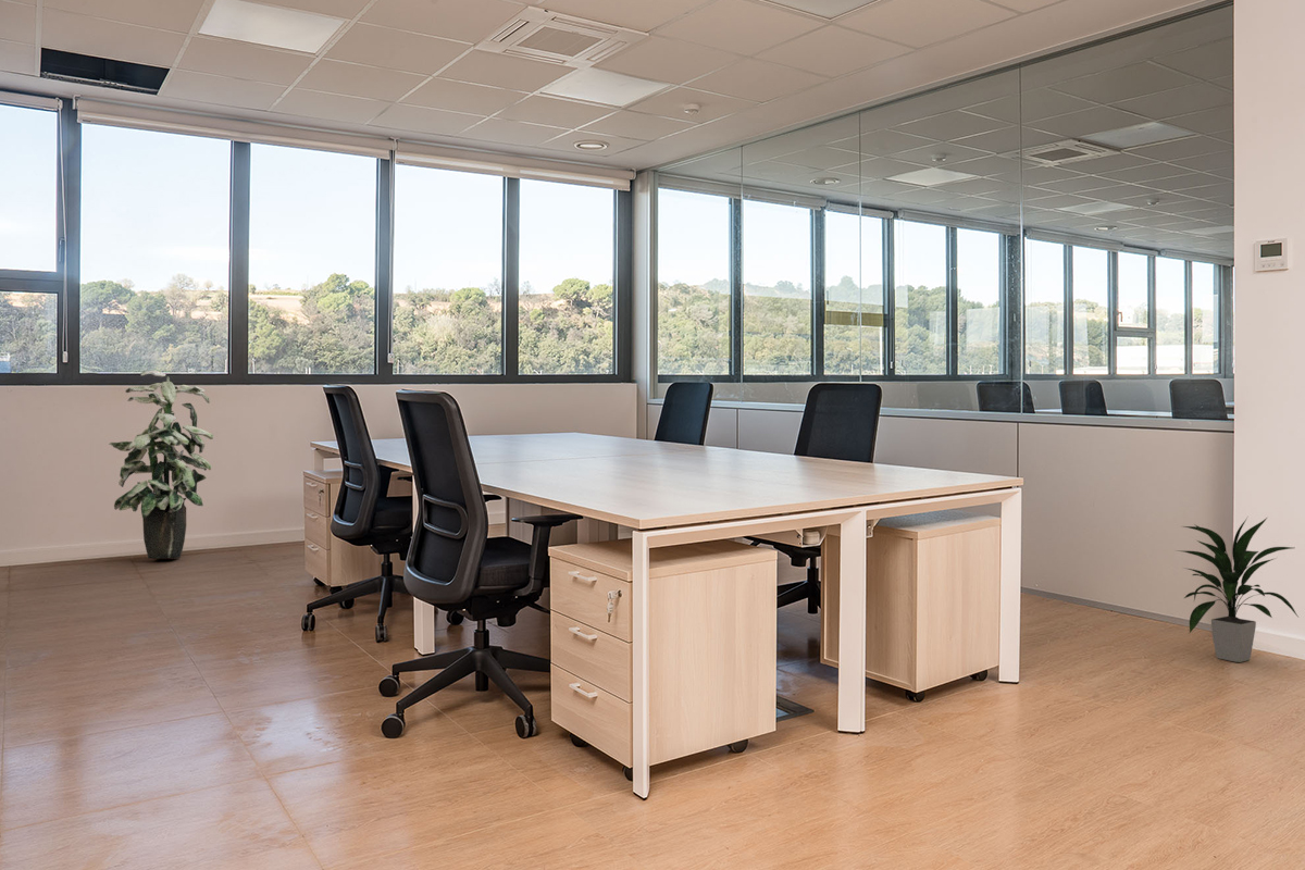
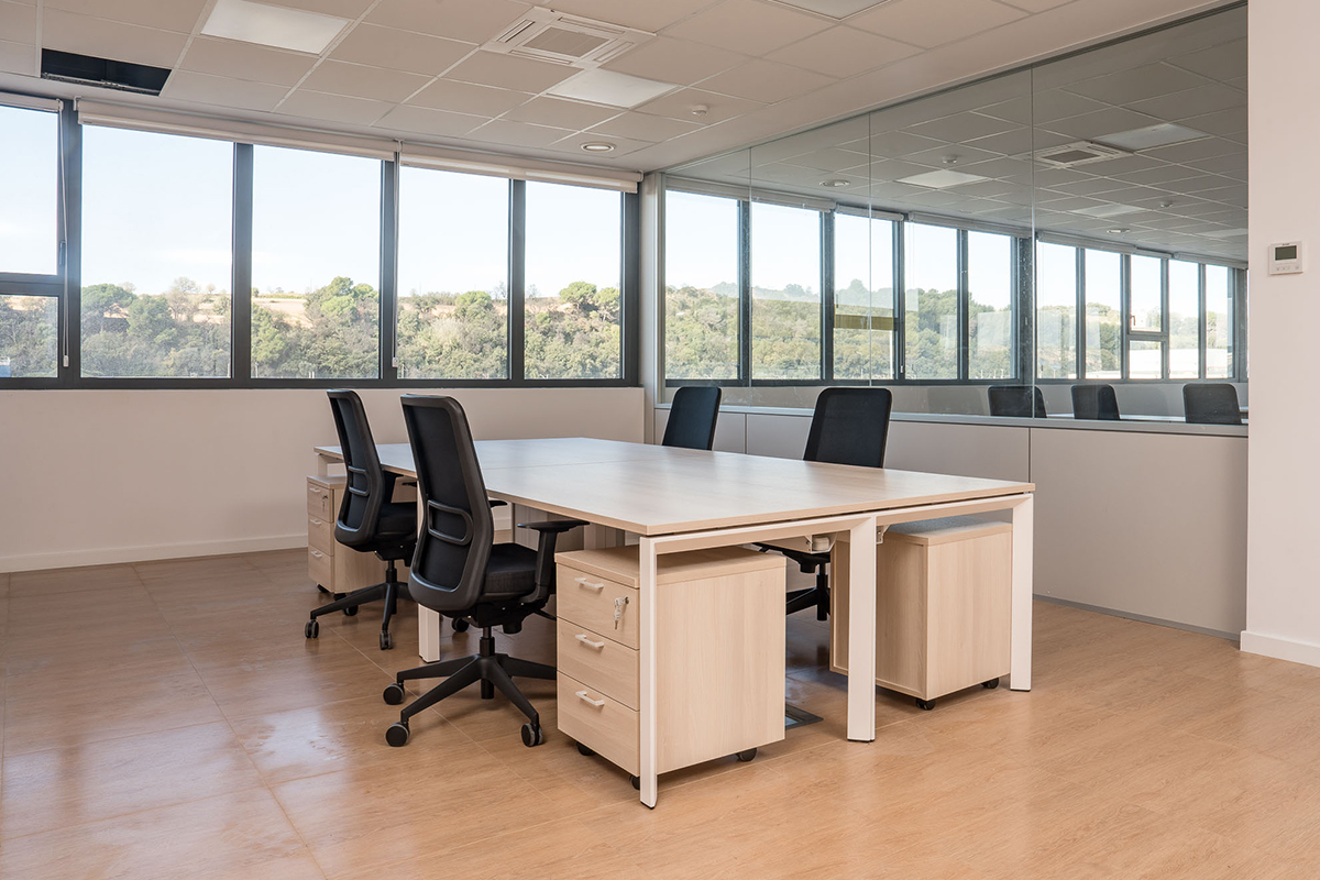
- indoor plant (161, 464)
- indoor plant (1228, 586)
